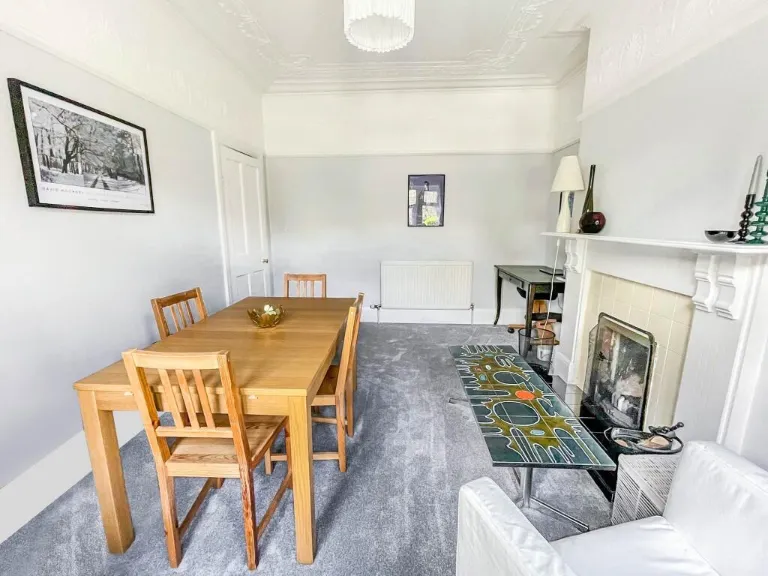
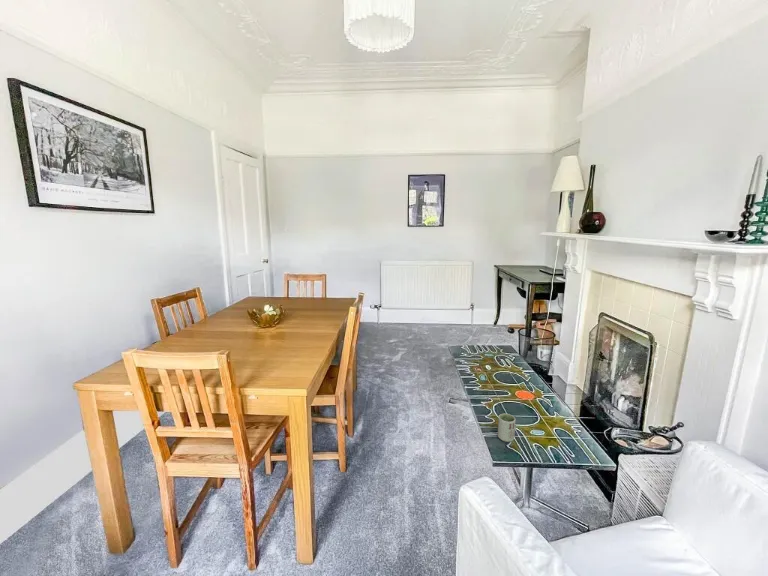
+ cup (506, 427)
